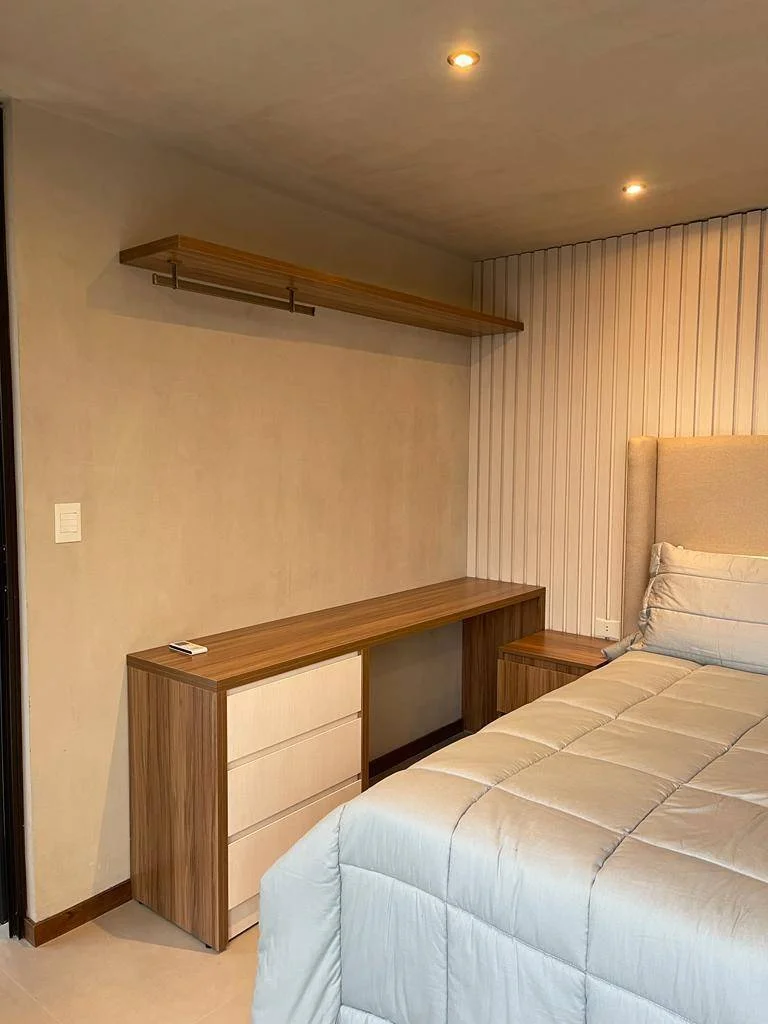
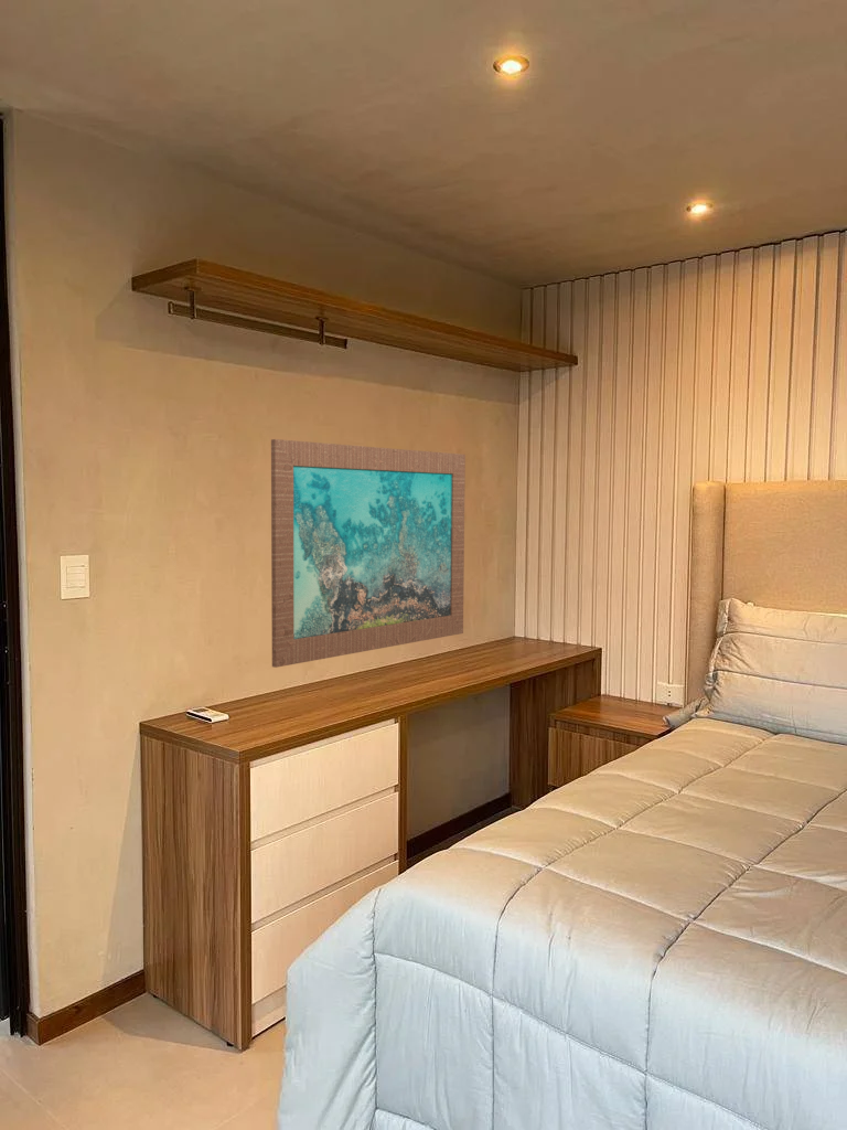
+ wall art (379, 548)
